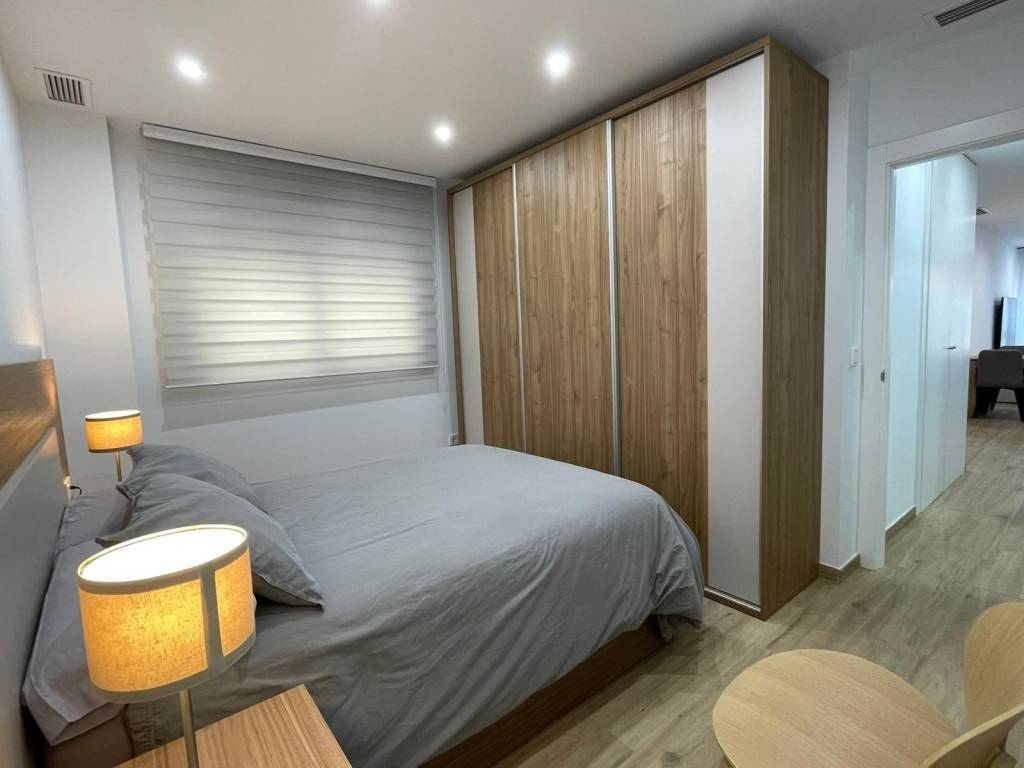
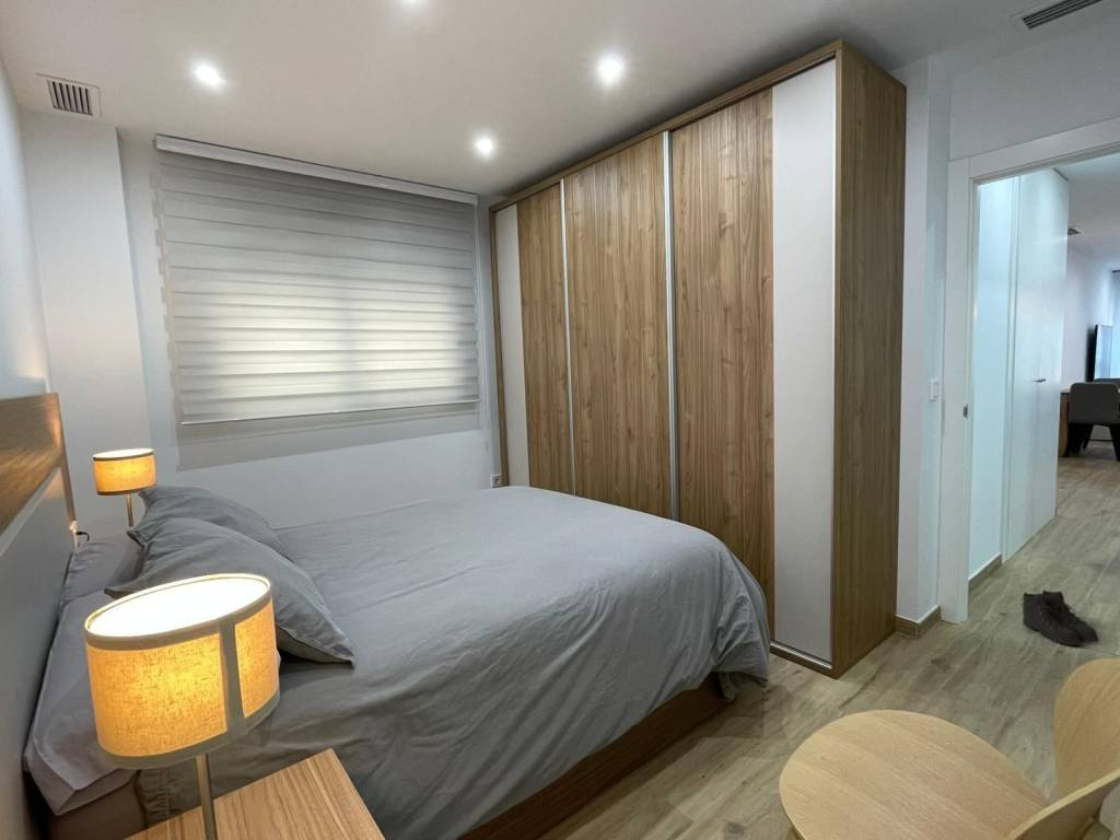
+ boots (1058, 614)
